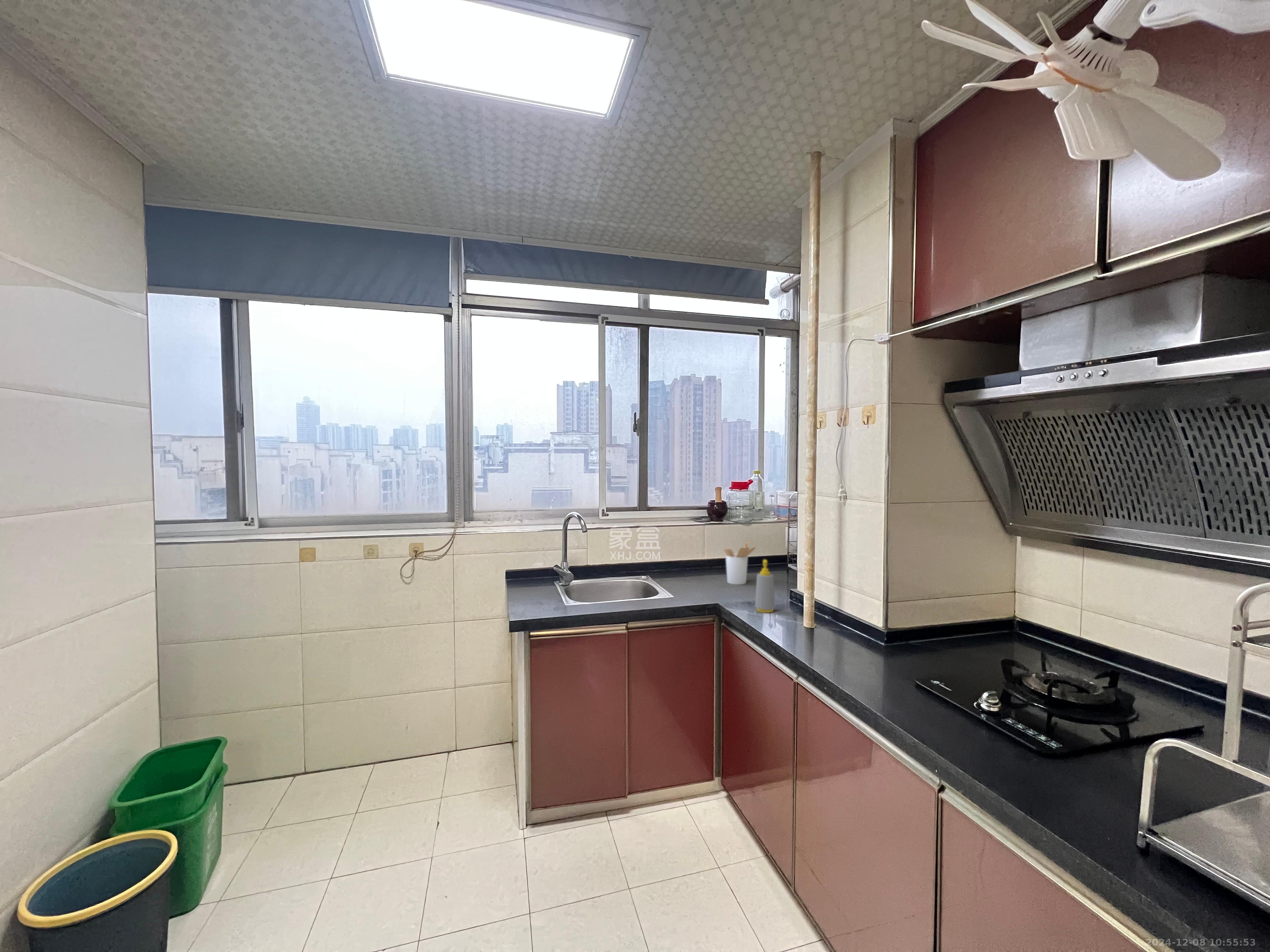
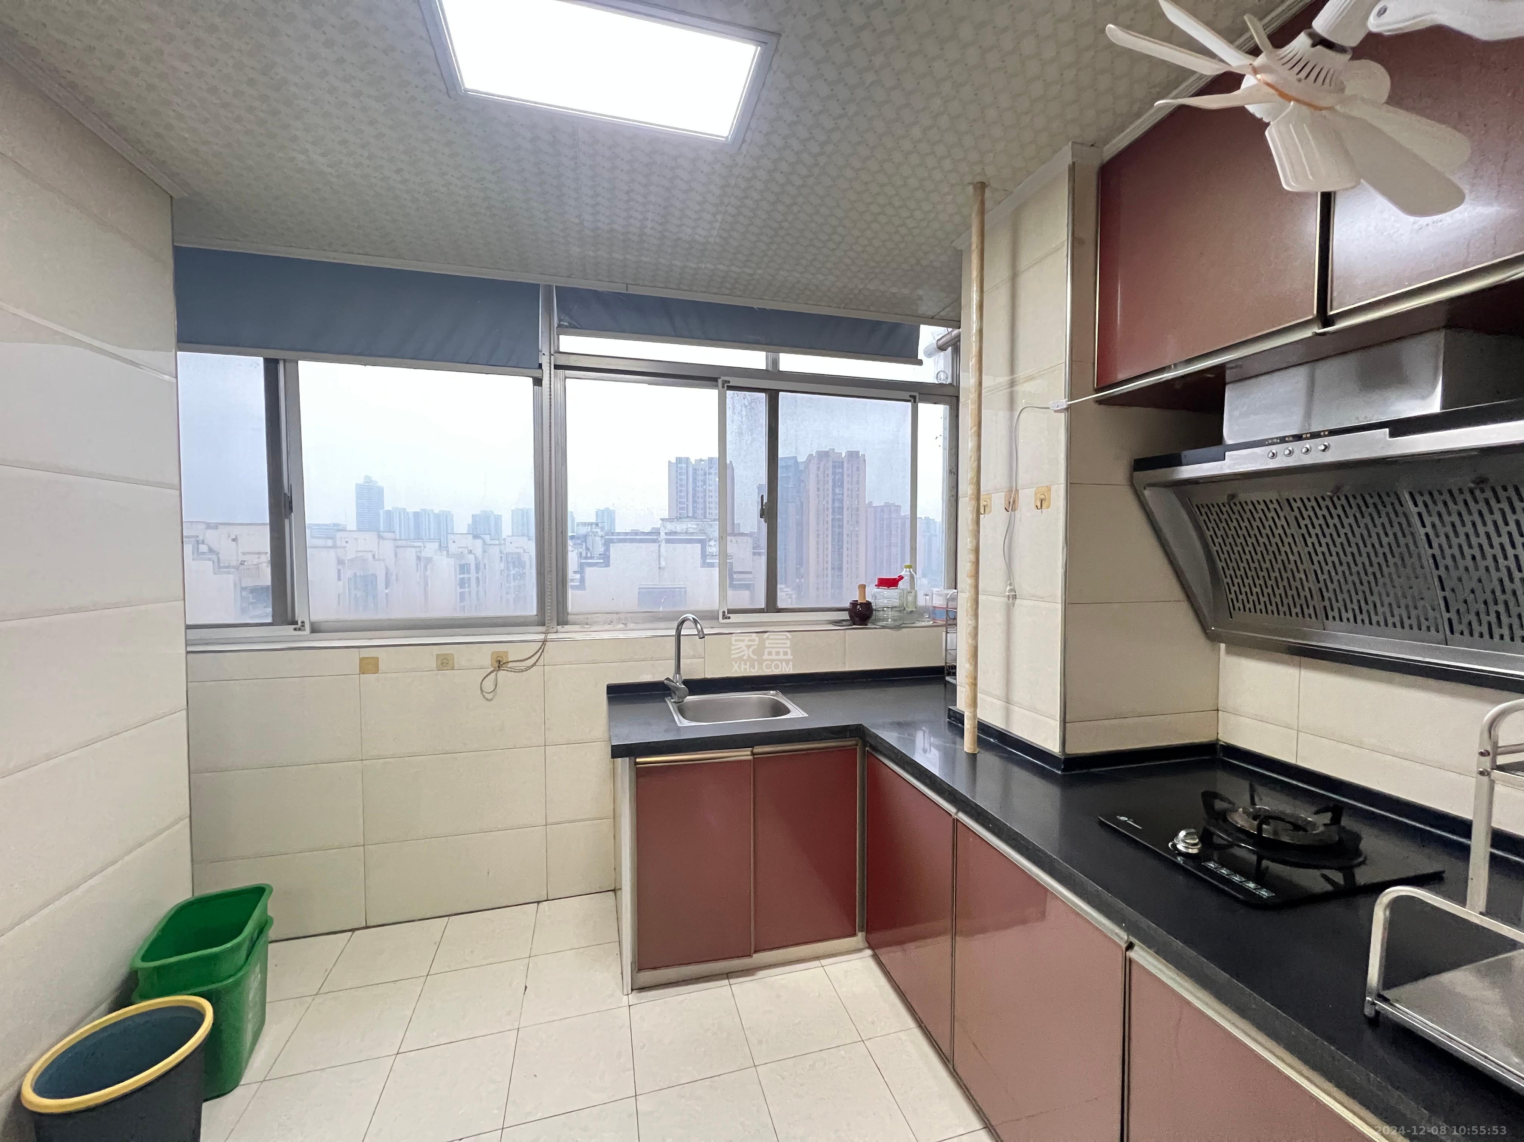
- soap bottle (765, 586)
- utensil holder (740, 563)
